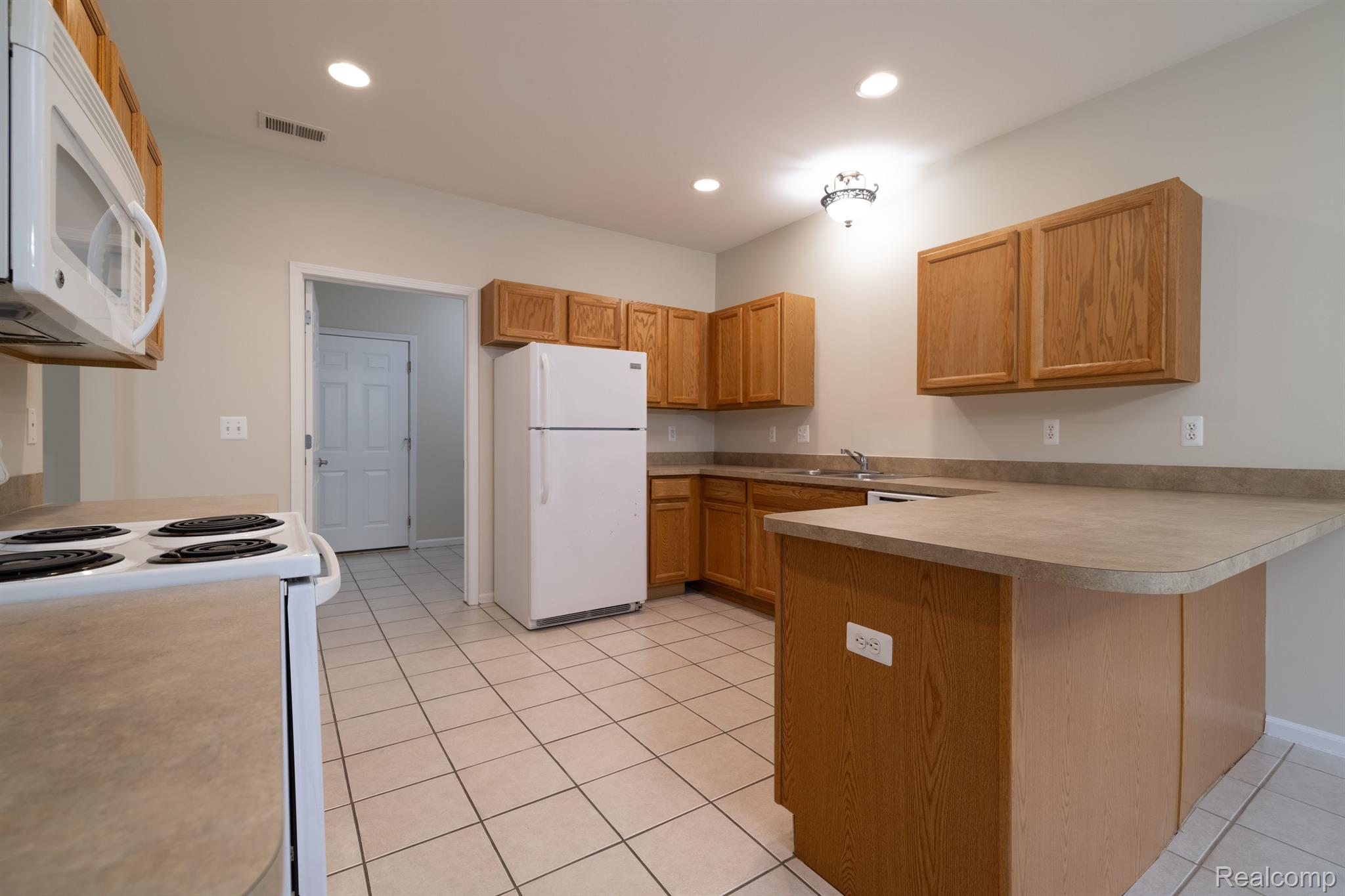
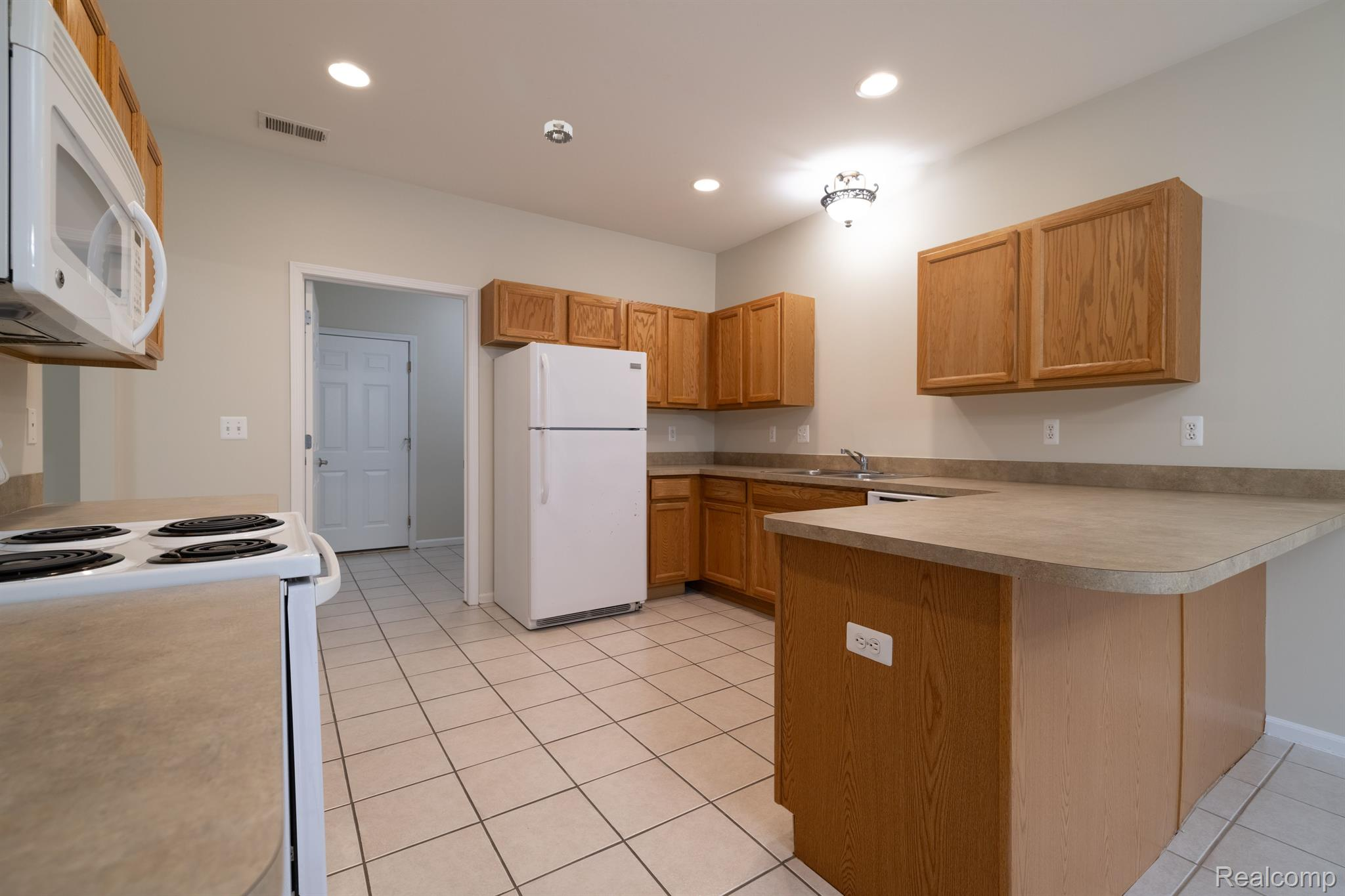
+ smoke detector (558, 131)
